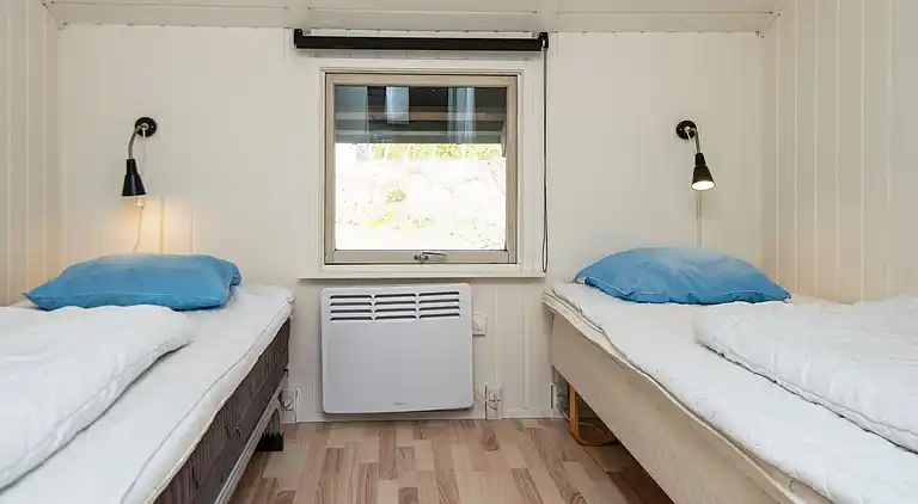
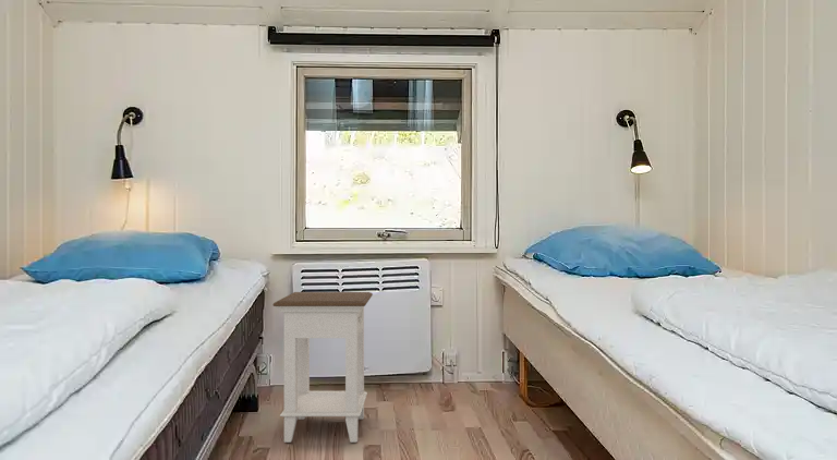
+ nightstand (308, 362)
